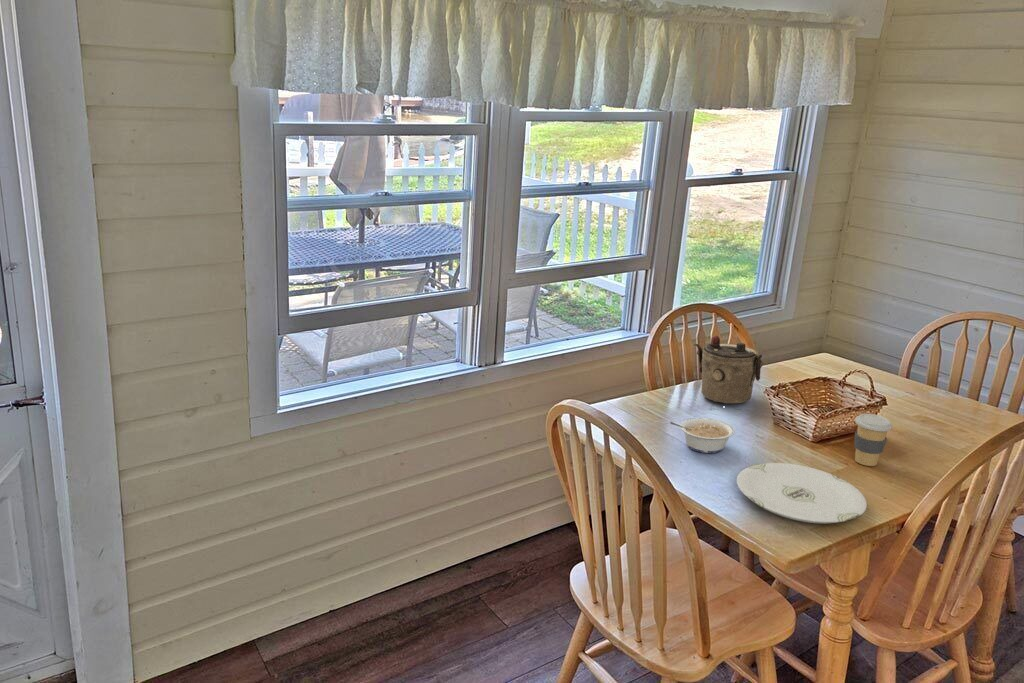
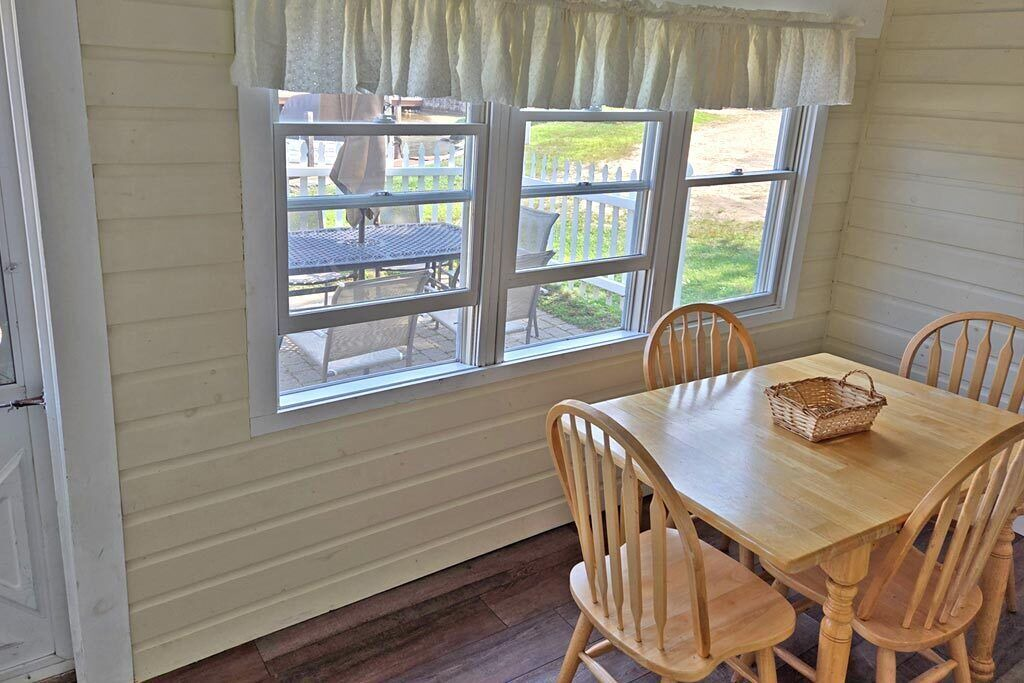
- legume (705, 435)
- coffee cup (869, 440)
- teapot (726, 368)
- plate (799, 494)
